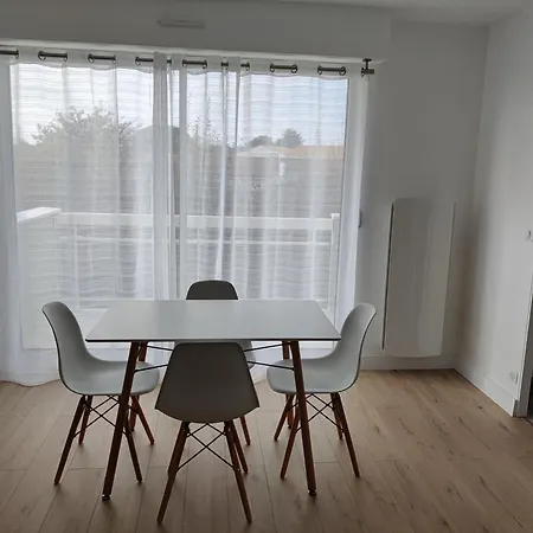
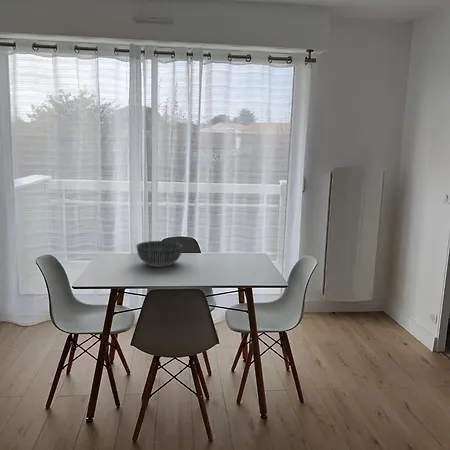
+ bowl (159, 254)
